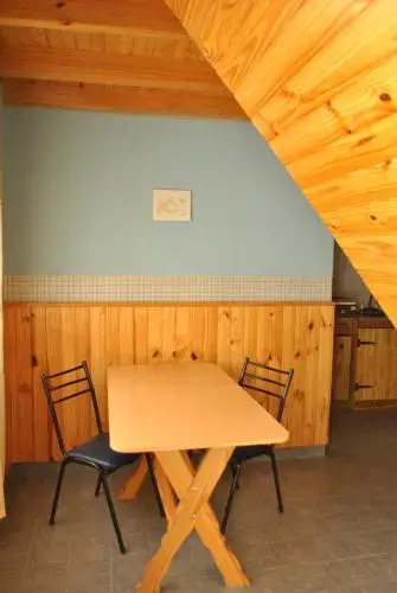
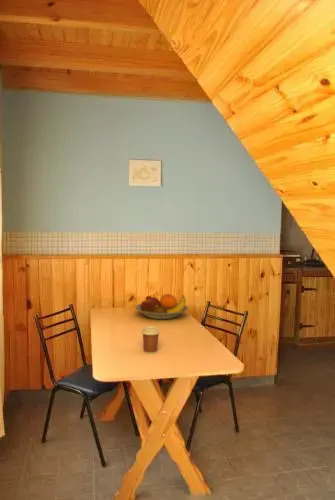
+ fruit bowl (161, 305)
+ coffee cup (150, 339)
